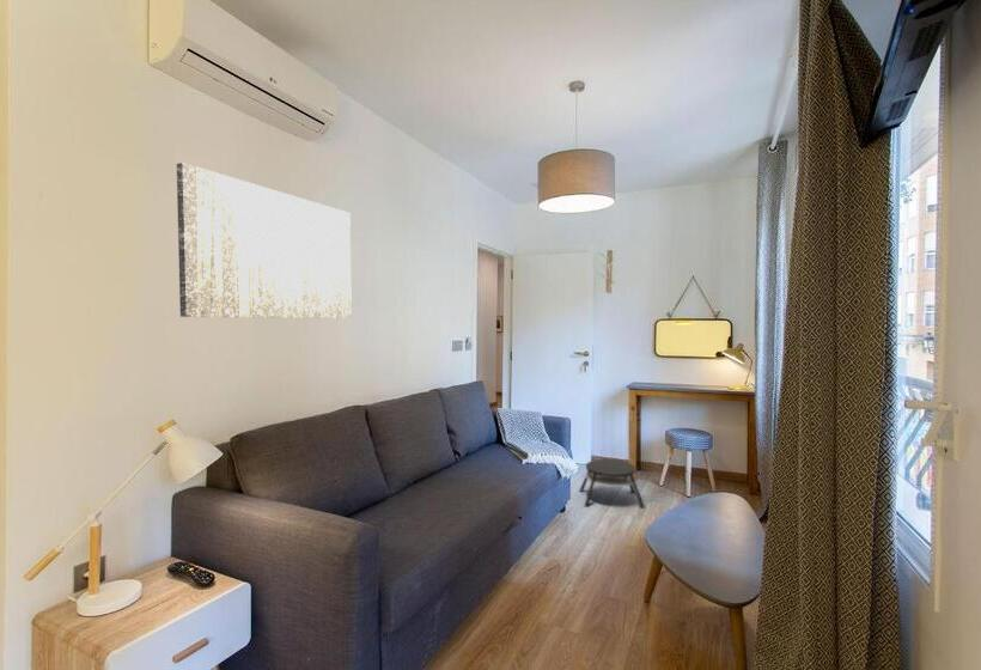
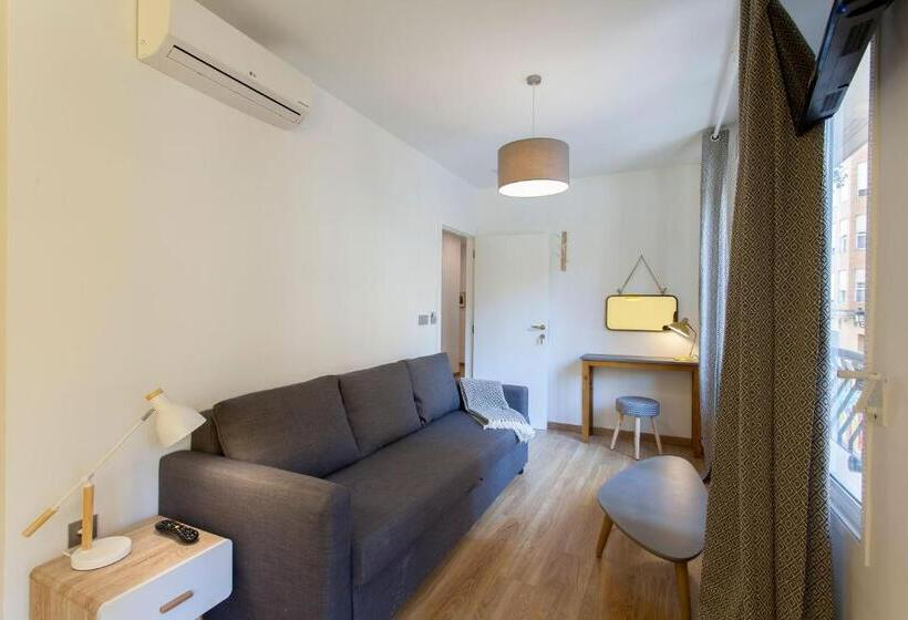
- wall art (280, 255)
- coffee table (610, 482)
